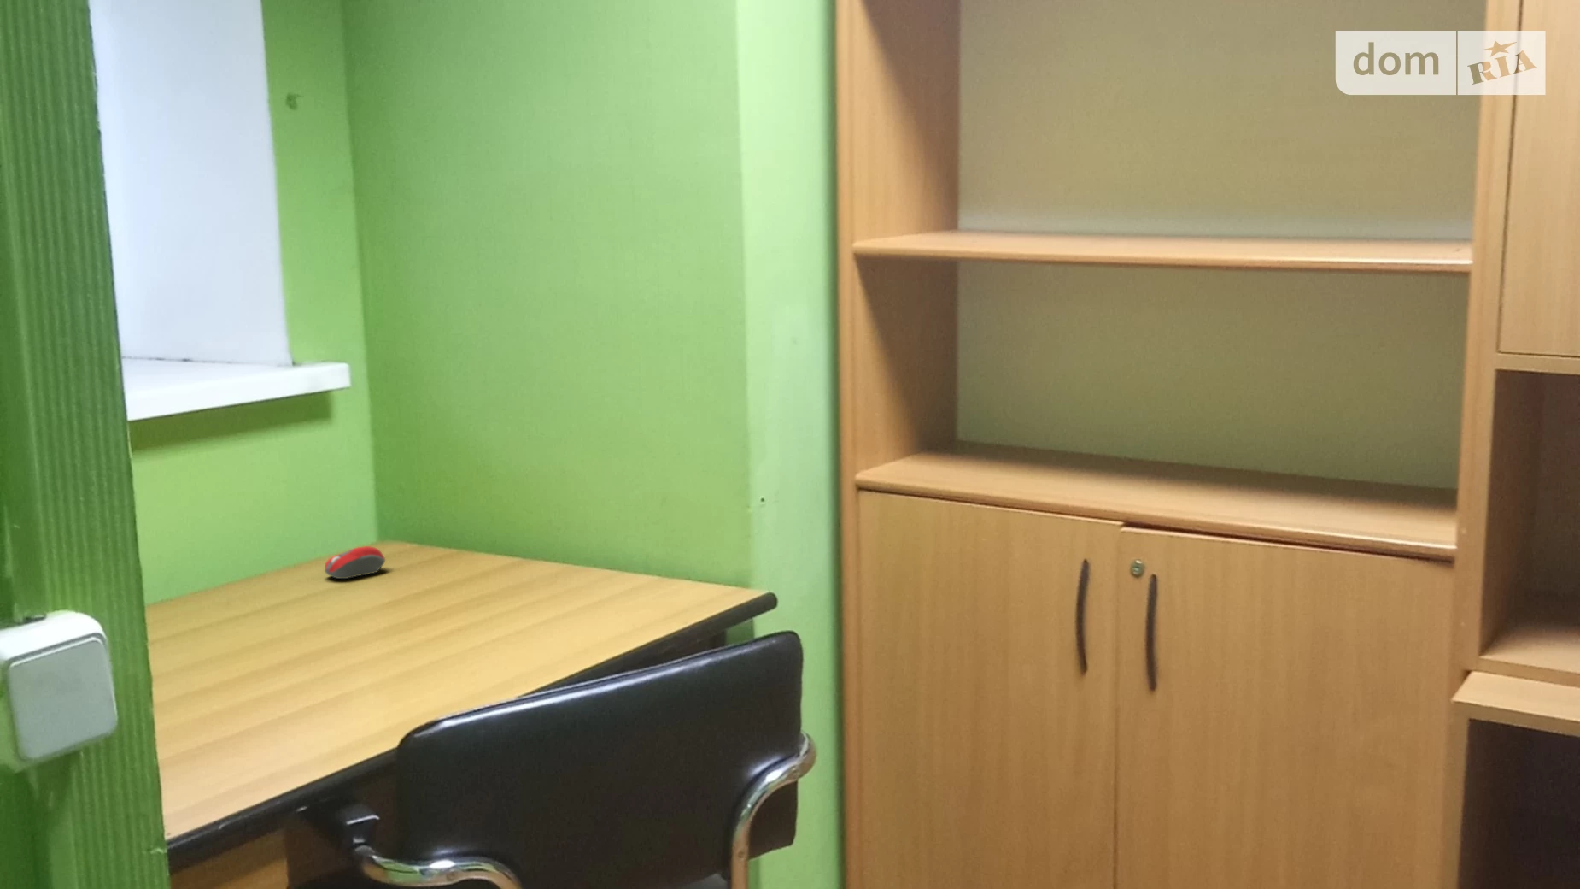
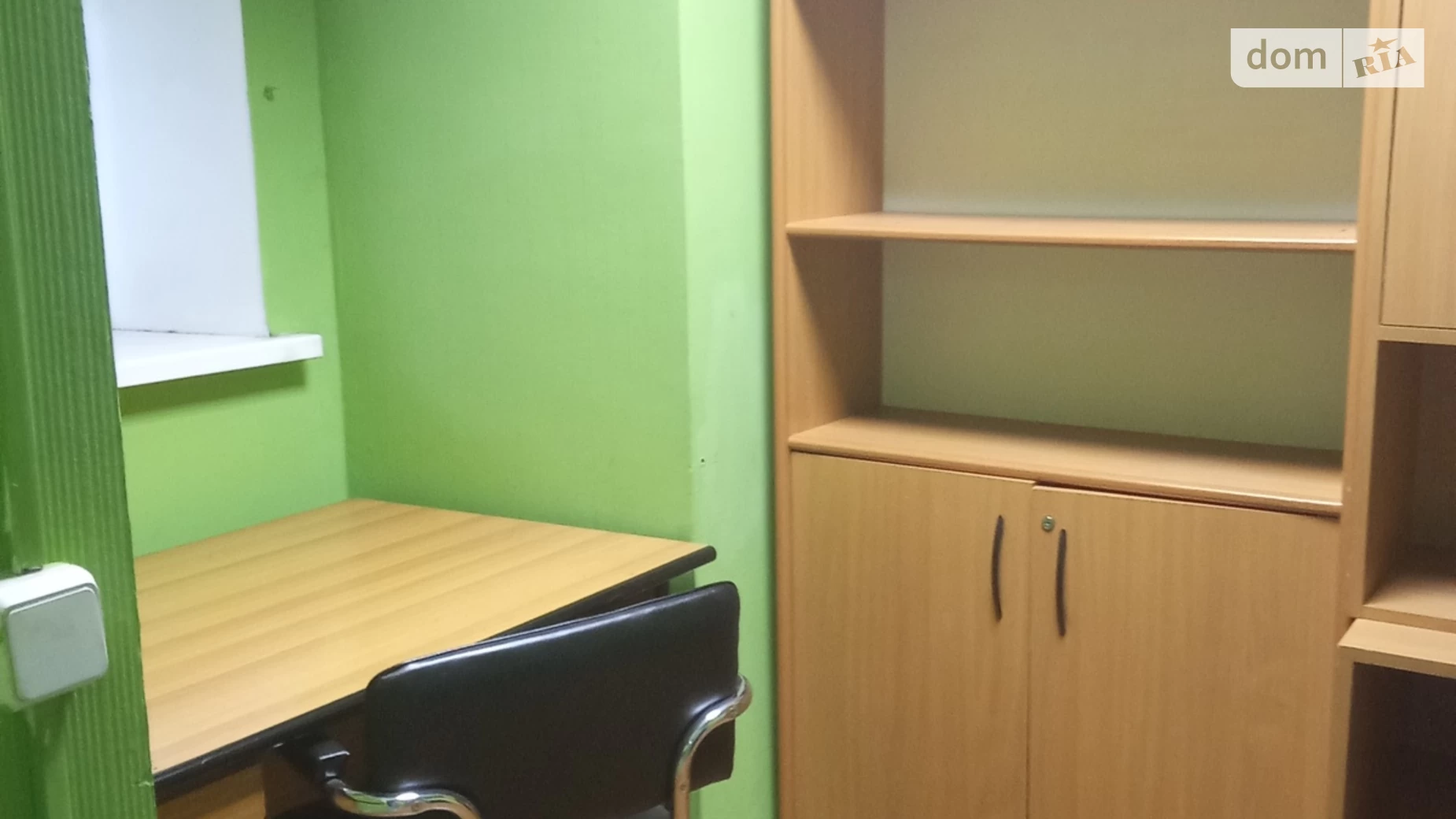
- computer mouse (355, 561)
